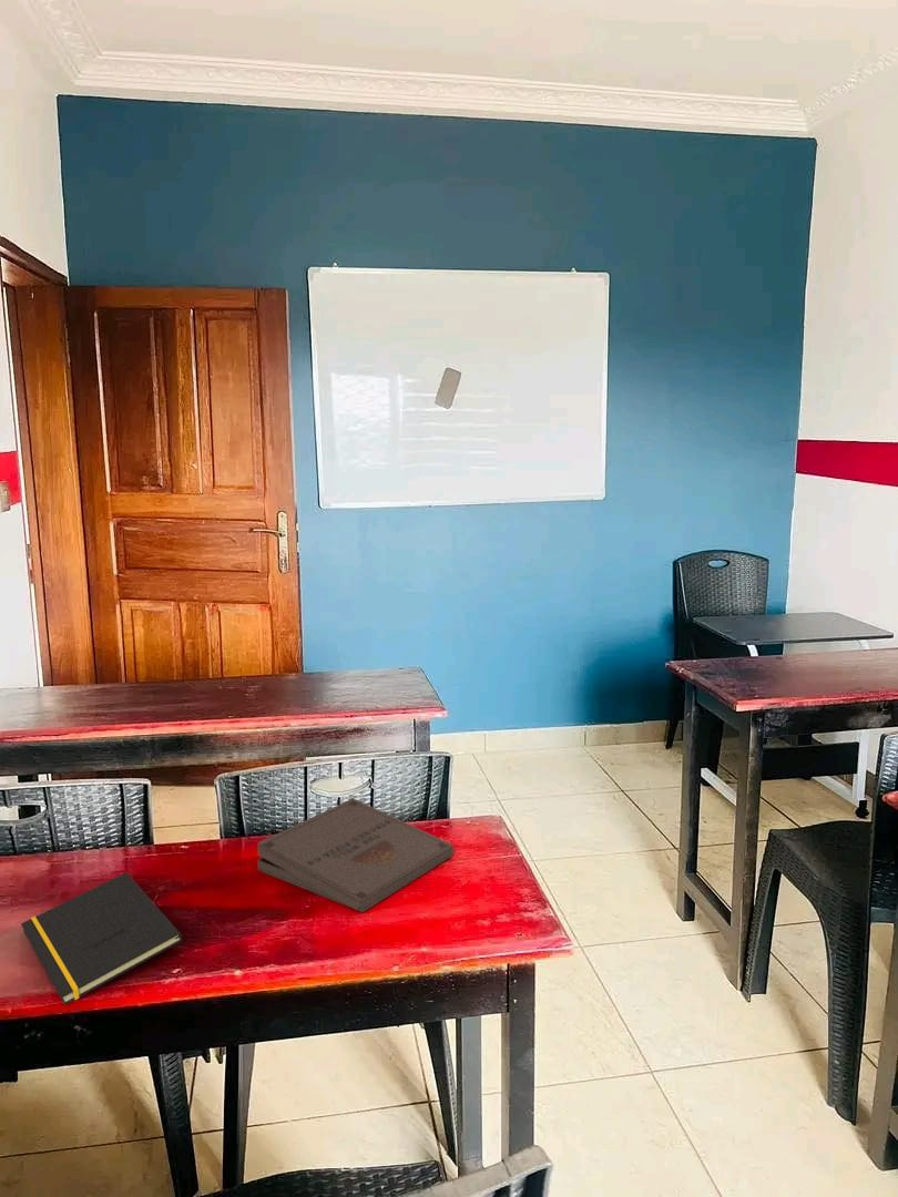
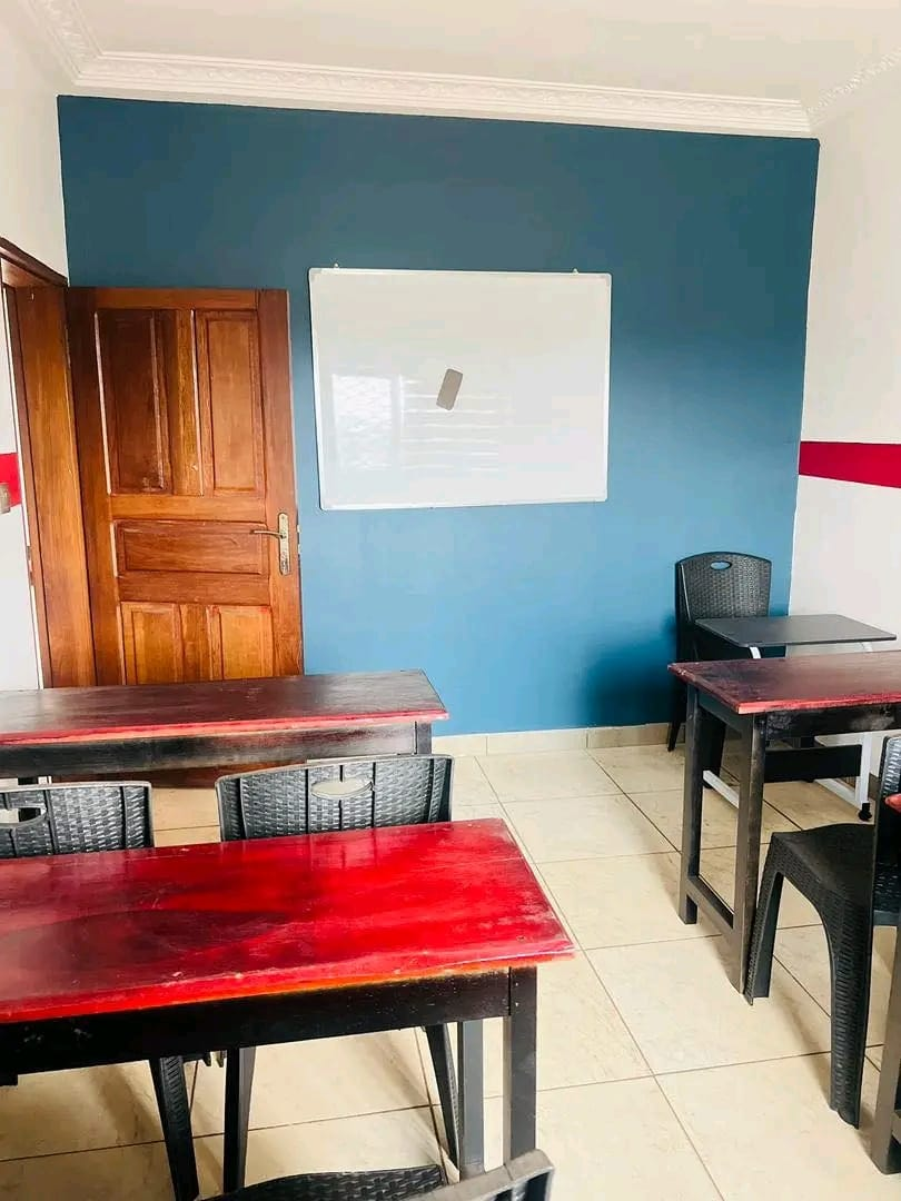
- notepad (99, 931)
- pizza box (356, 848)
